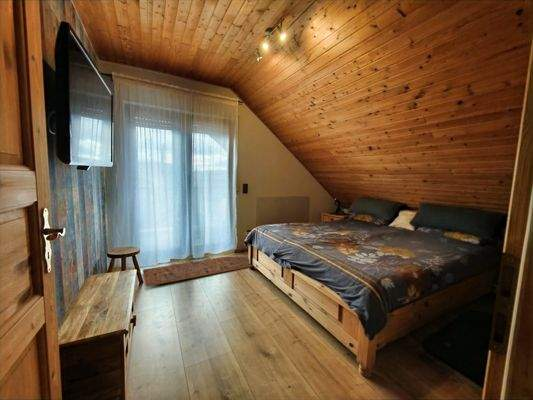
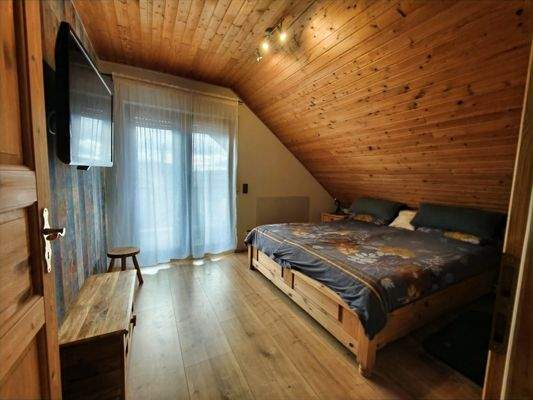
- rug (218, 264)
